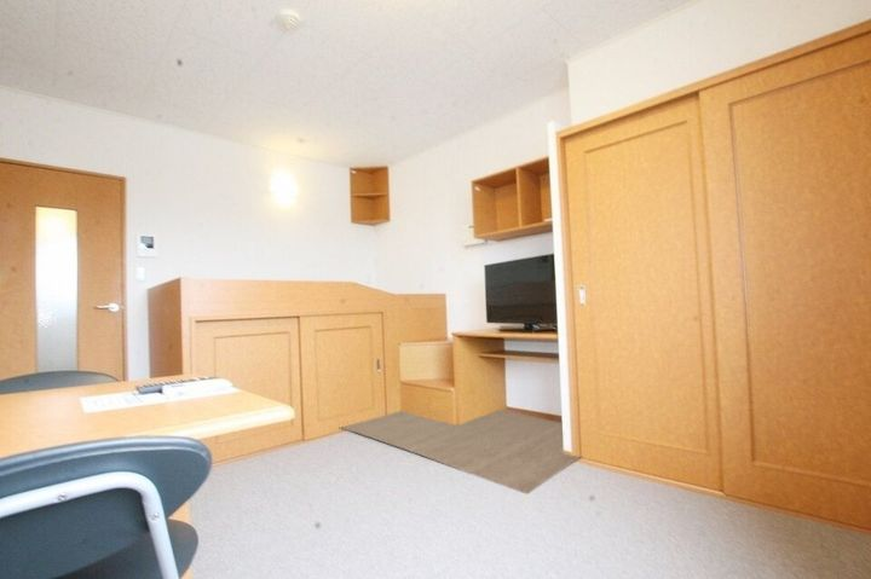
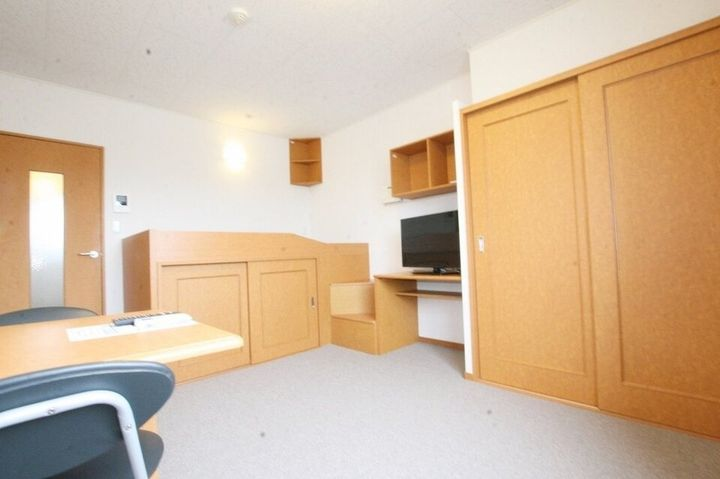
- rug (467, 429)
